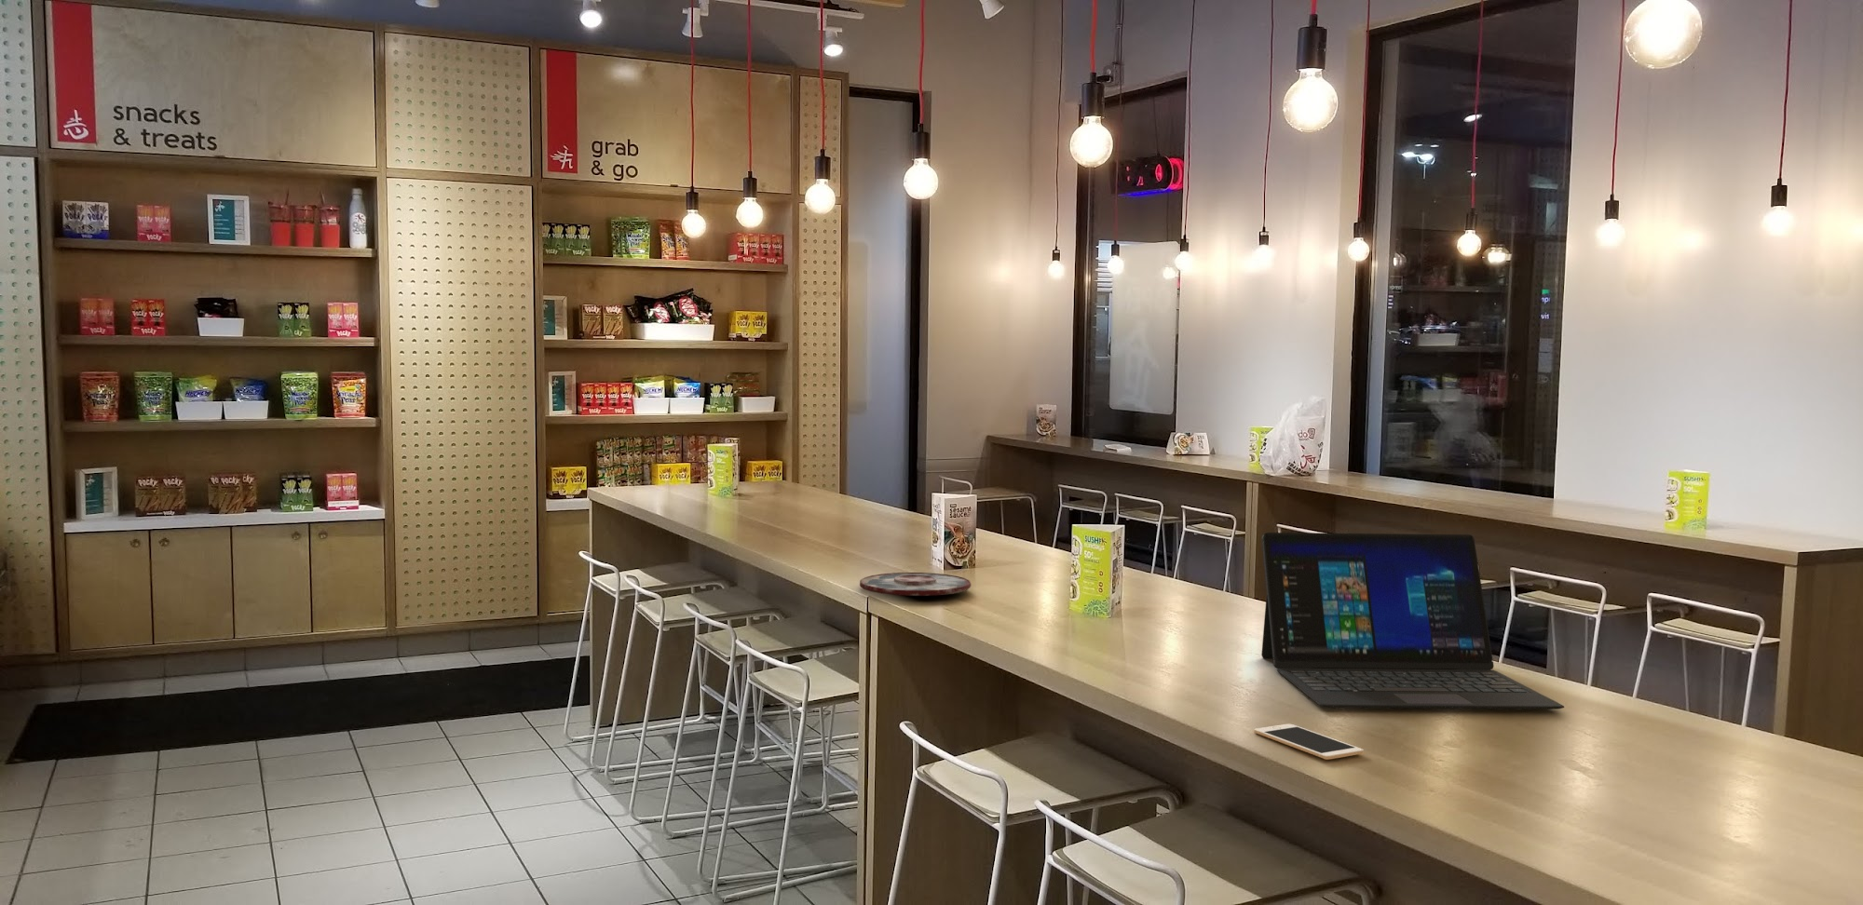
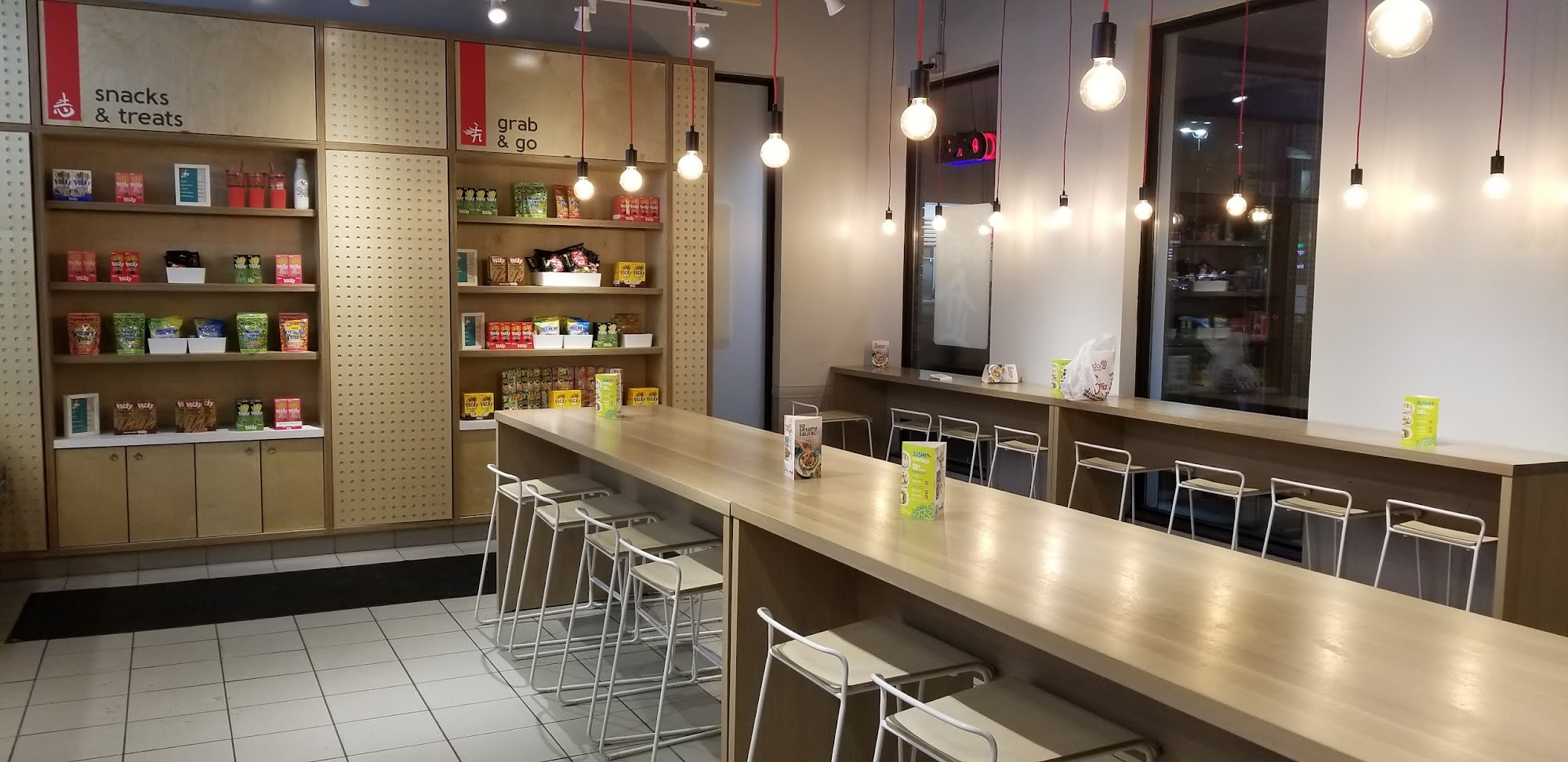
- plate (915, 584)
- laptop (1402, 614)
- cell phone (1307, 740)
